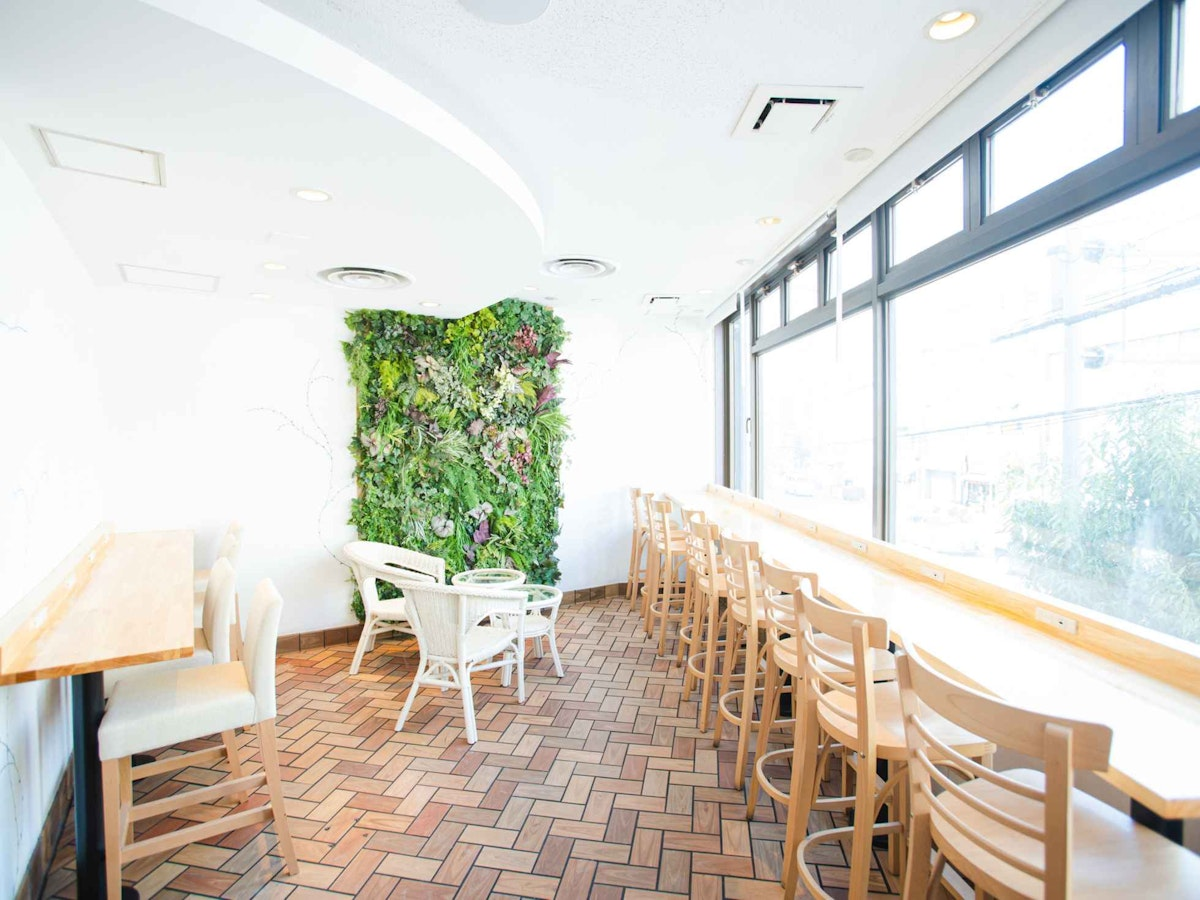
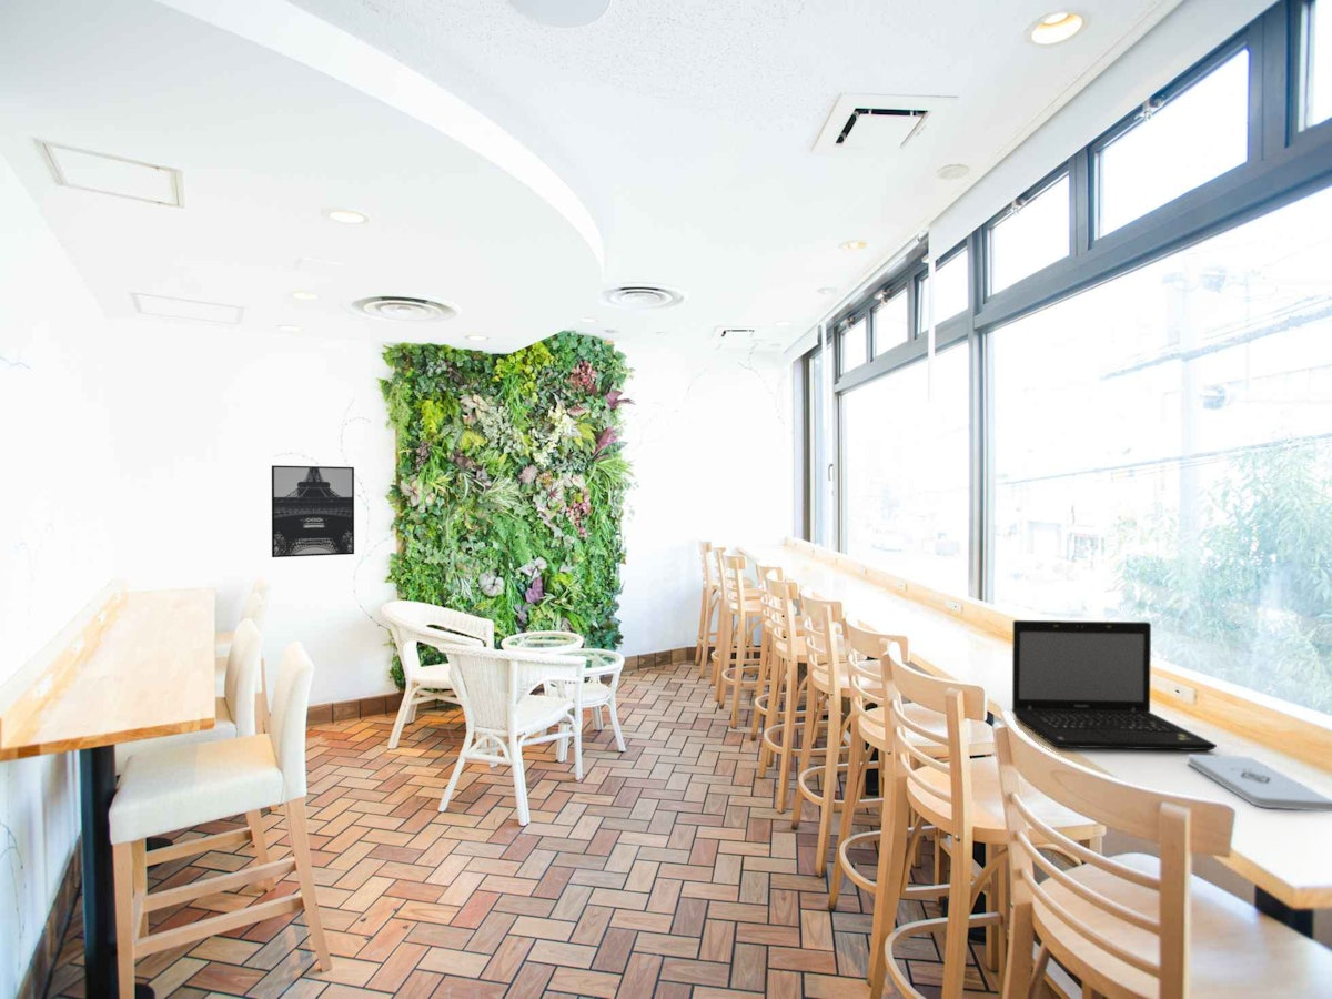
+ laptop (1106, 682)
+ wall art (313, 511)
+ notepad (1253, 780)
